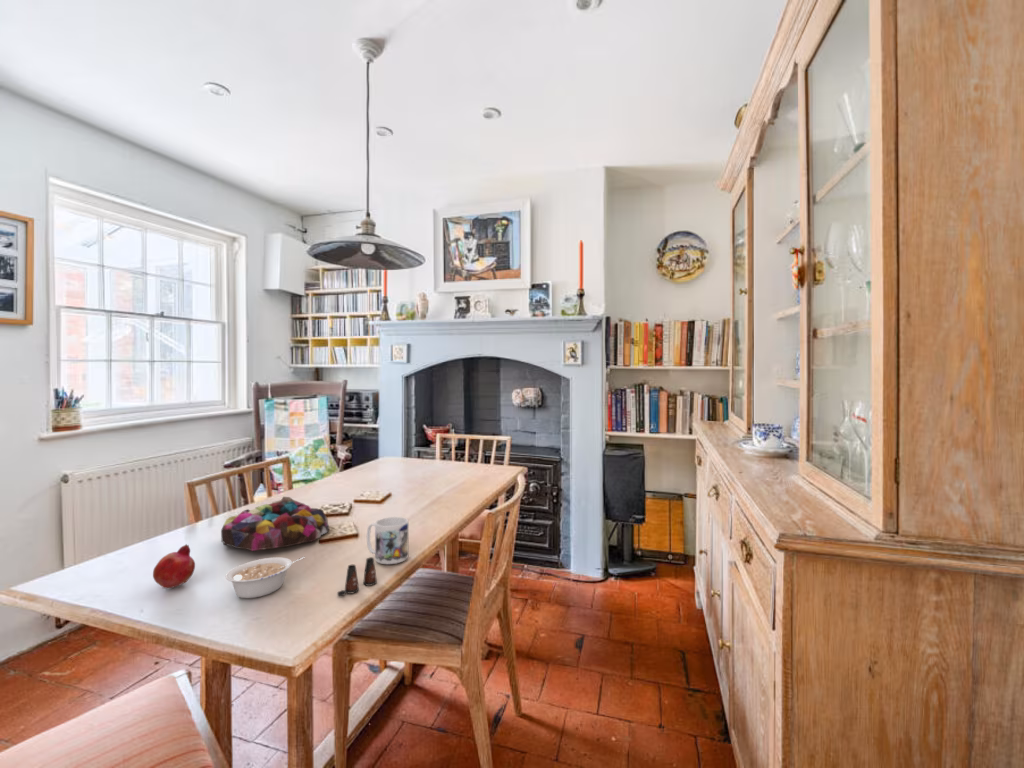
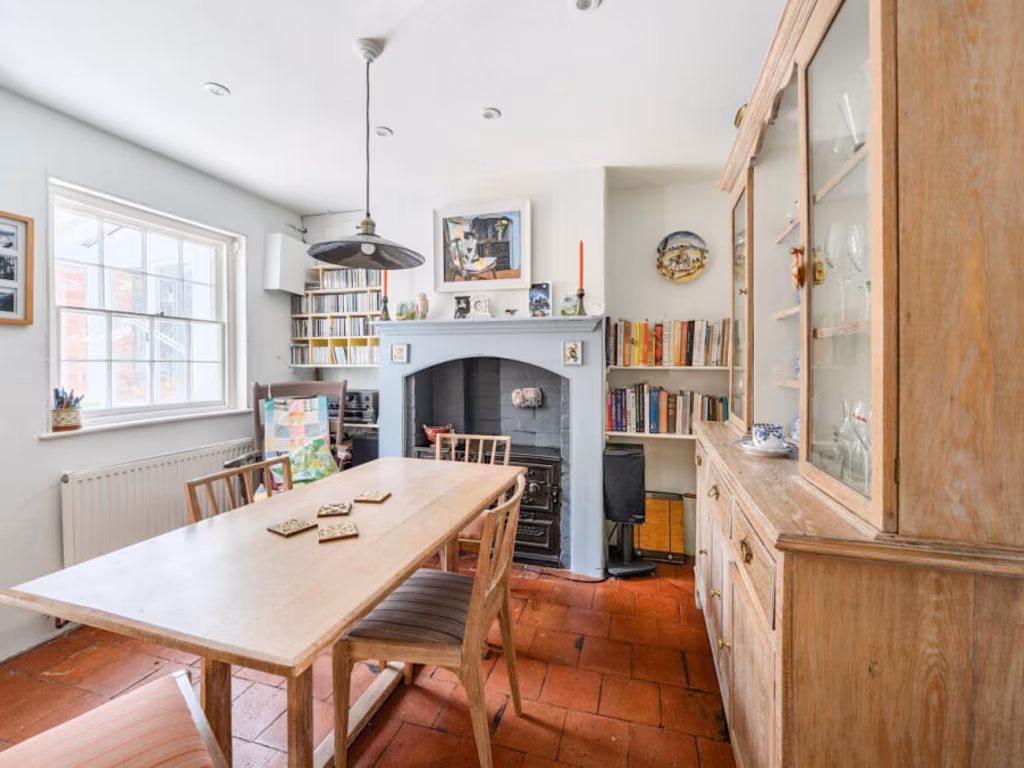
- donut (276, 519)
- mug (386, 539)
- legume (262, 575)
- salt shaker (356, 575)
- fruit (174, 566)
